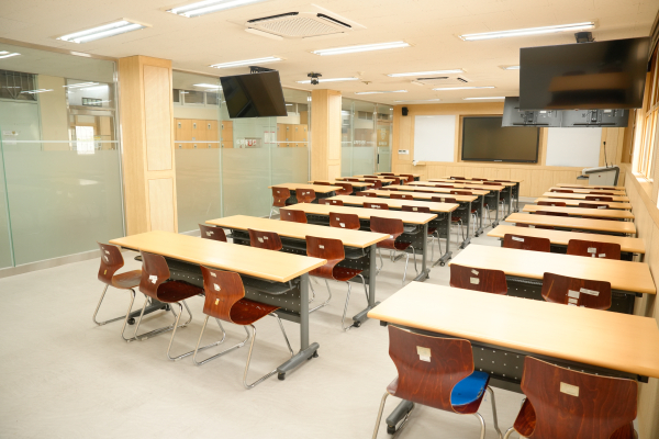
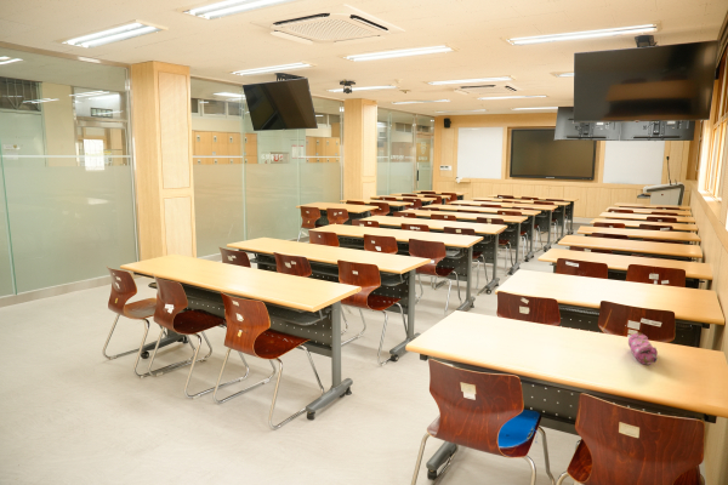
+ pencil case (642, 347)
